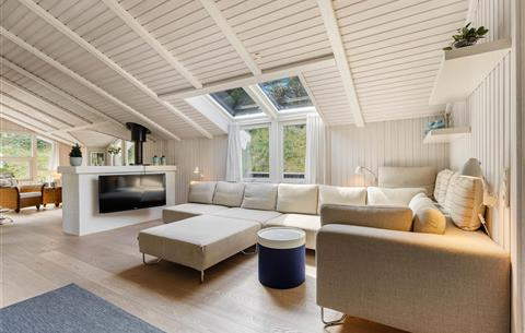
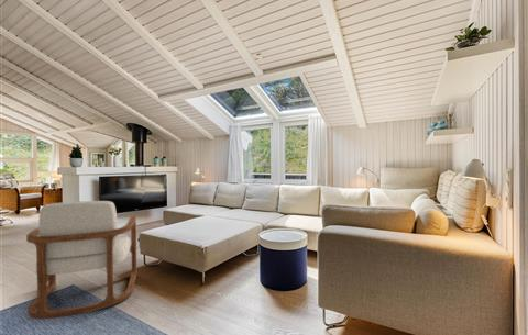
+ armchair (87, 245)
